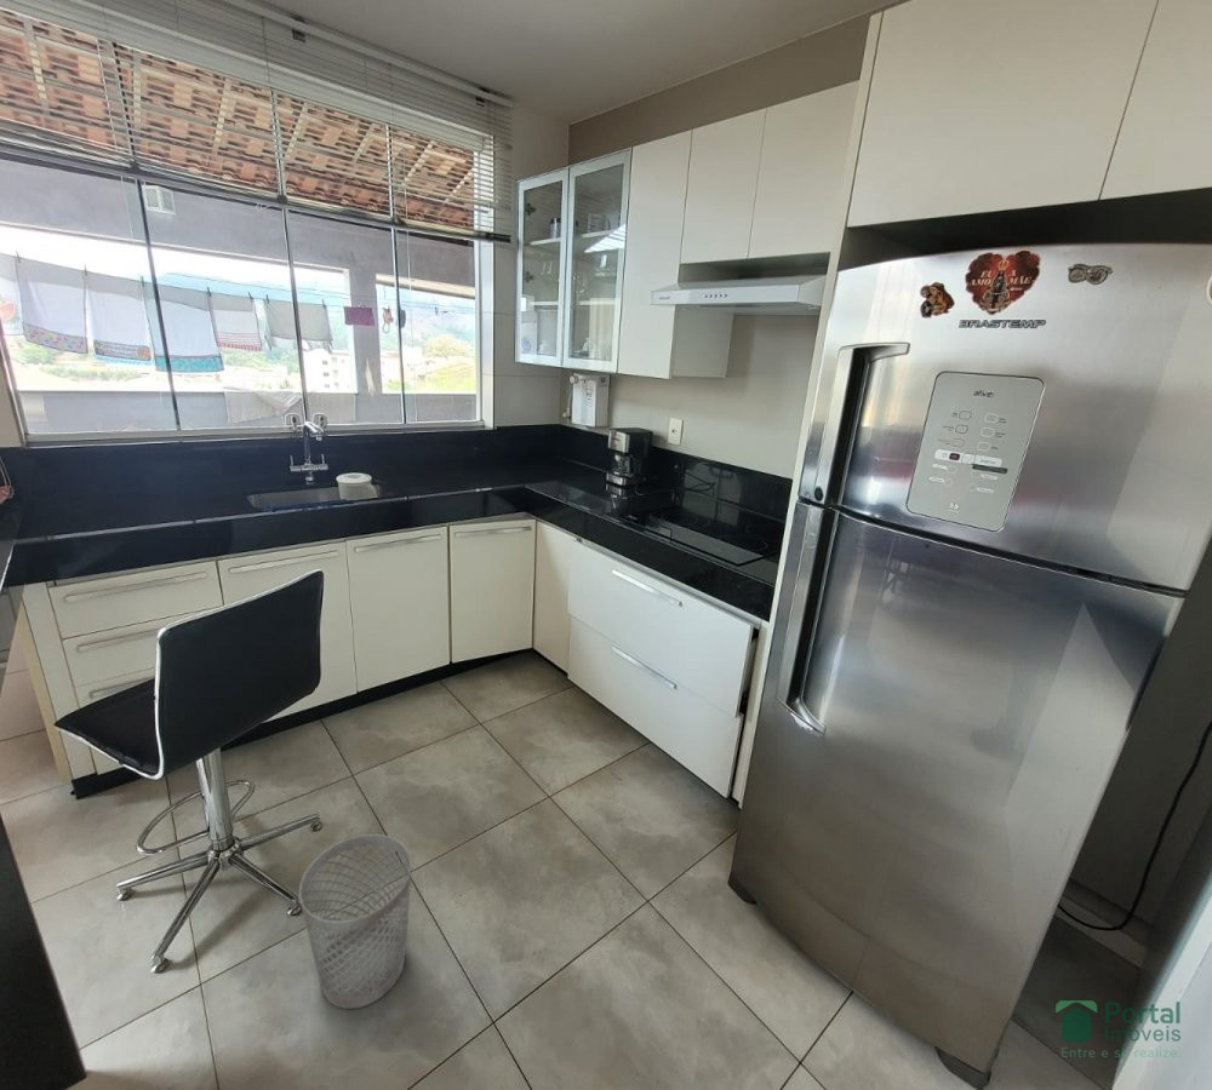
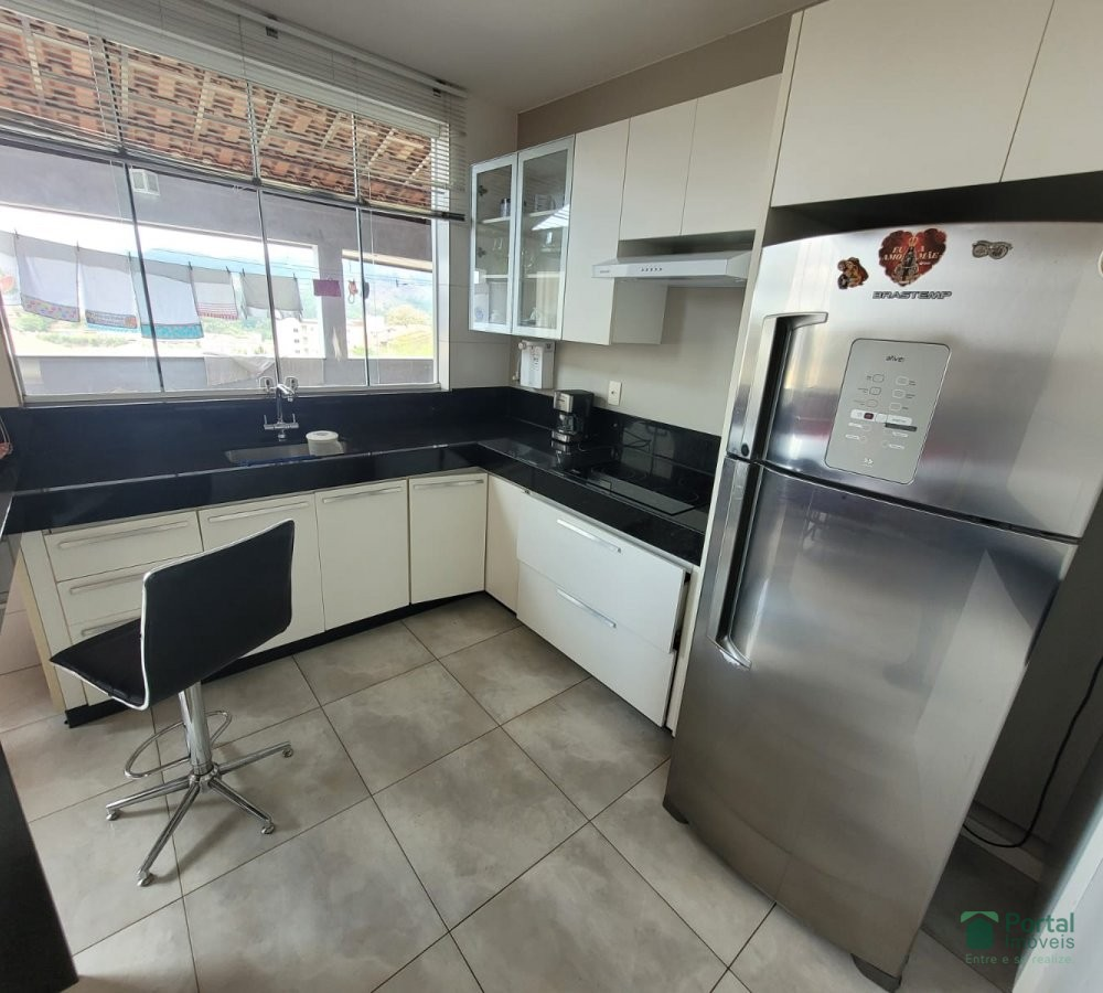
- wastebasket (360, 922)
